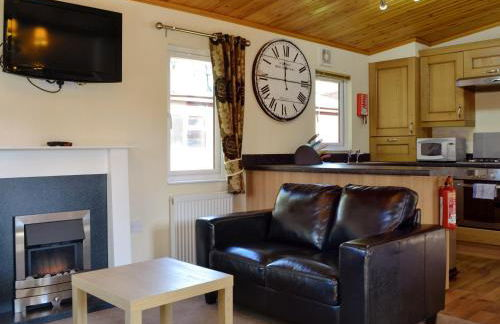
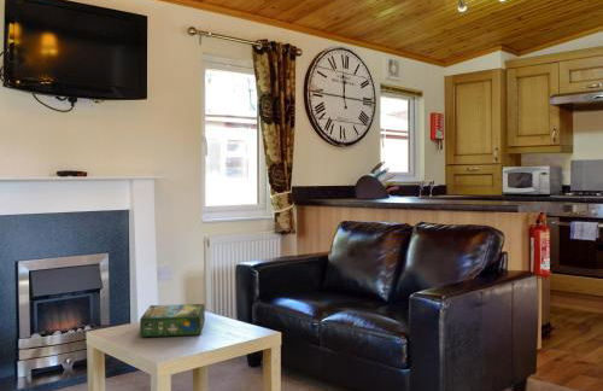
+ board game (174, 319)
